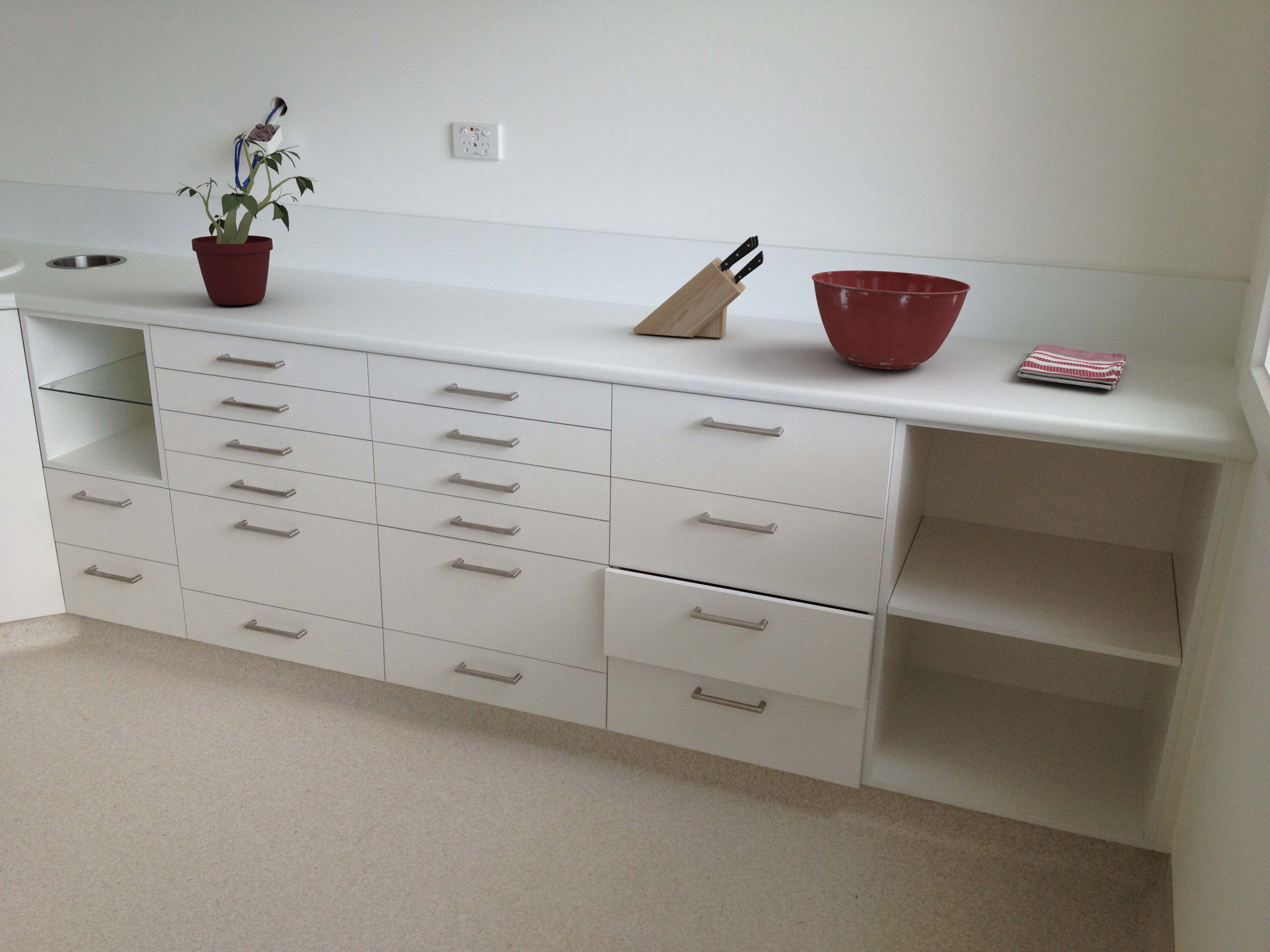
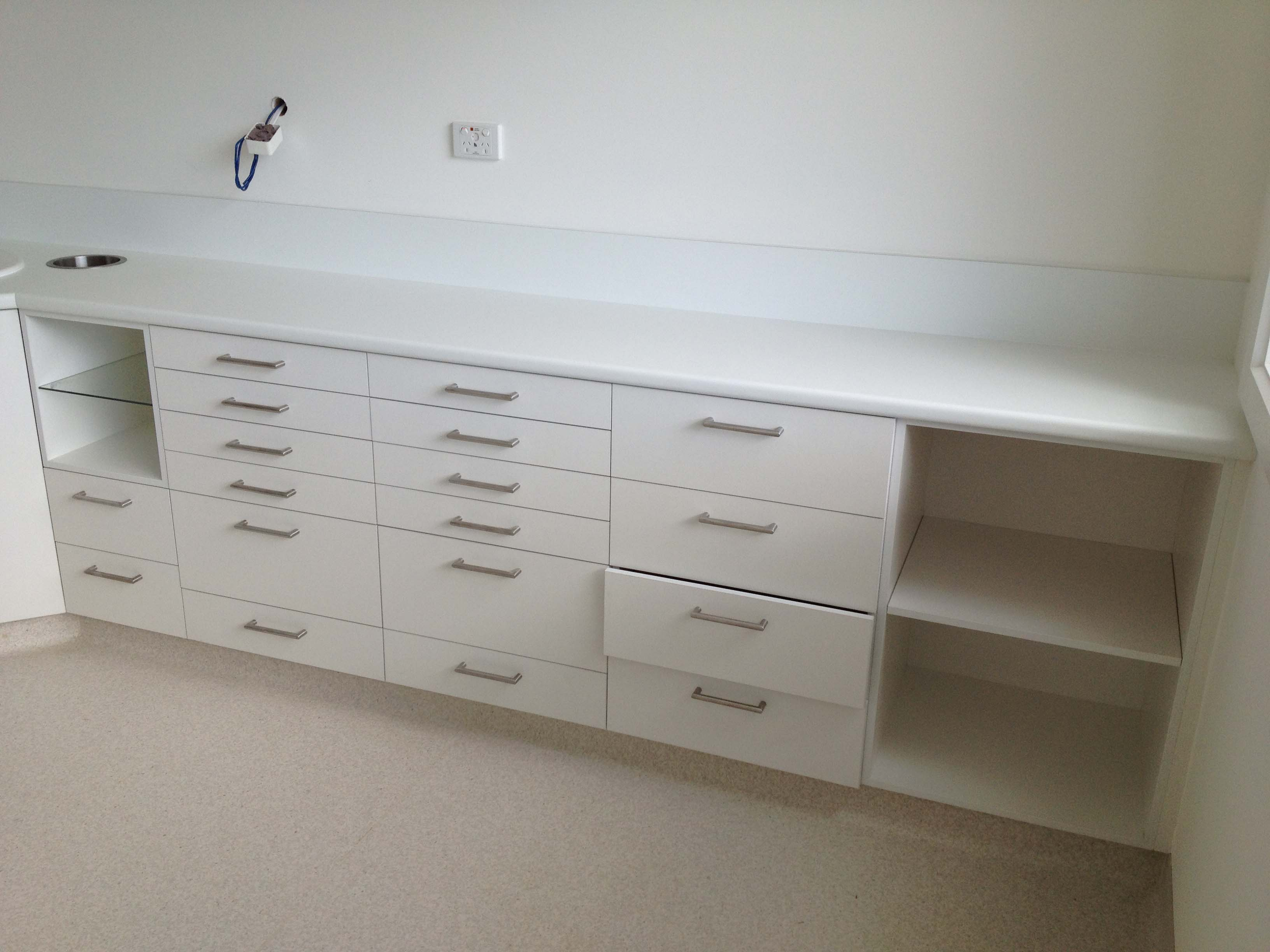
- dish towel (1073, 365)
- mixing bowl (886, 321)
- potted plant (256, 216)
- knife block (700, 284)
